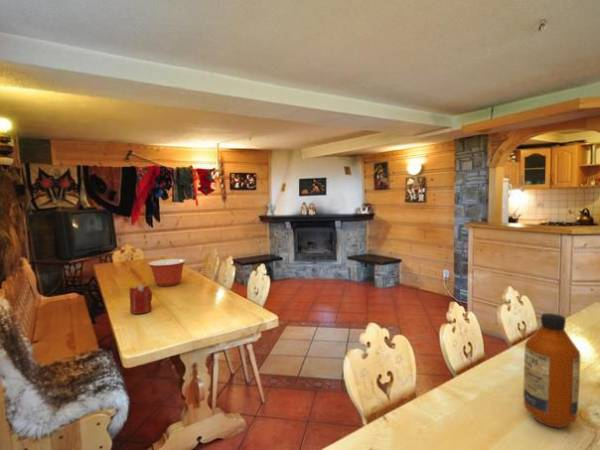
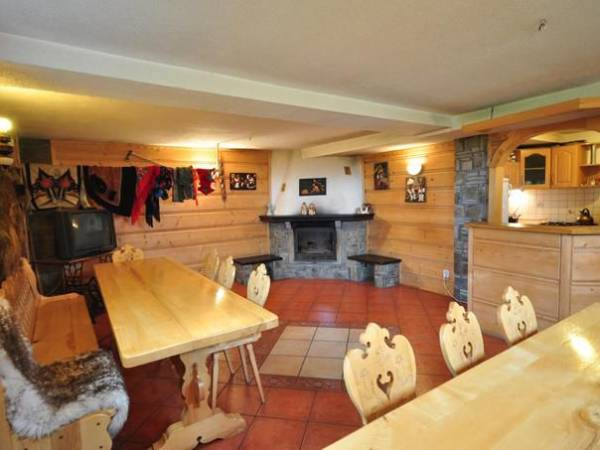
- mixing bowl (167, 273)
- candle (140, 297)
- bottle (550, 367)
